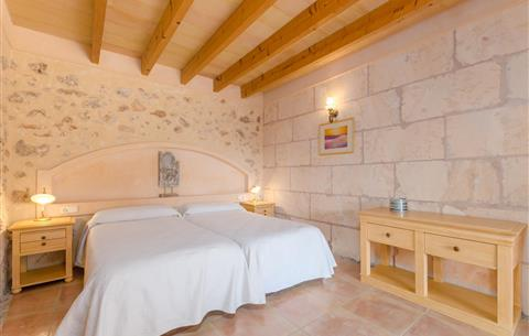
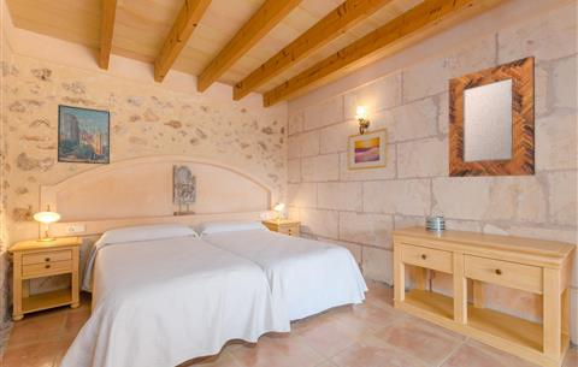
+ home mirror (486, 123)
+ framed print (84, 135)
